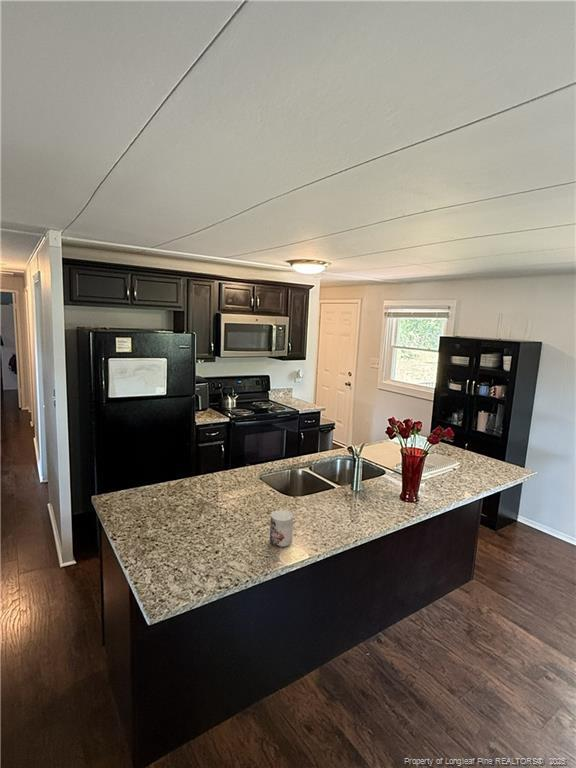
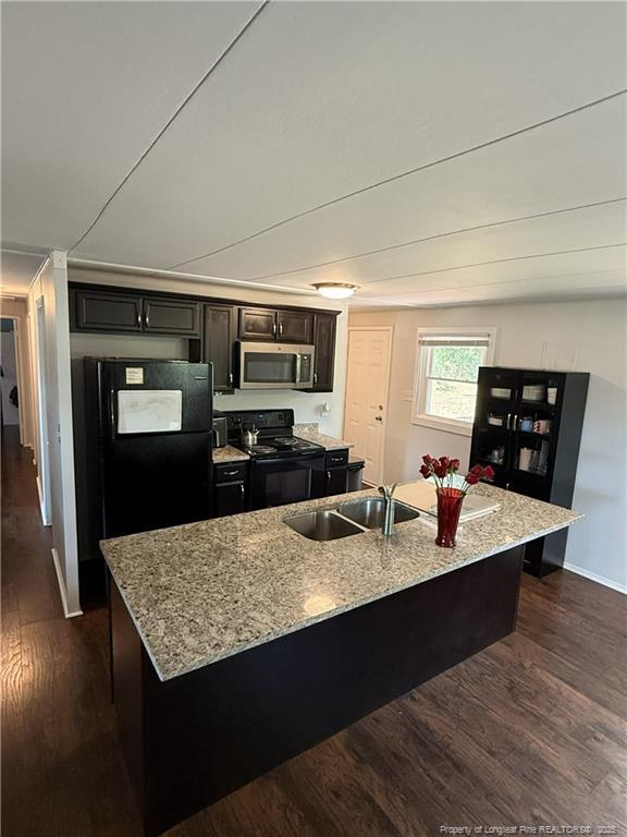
- mug (280, 527)
